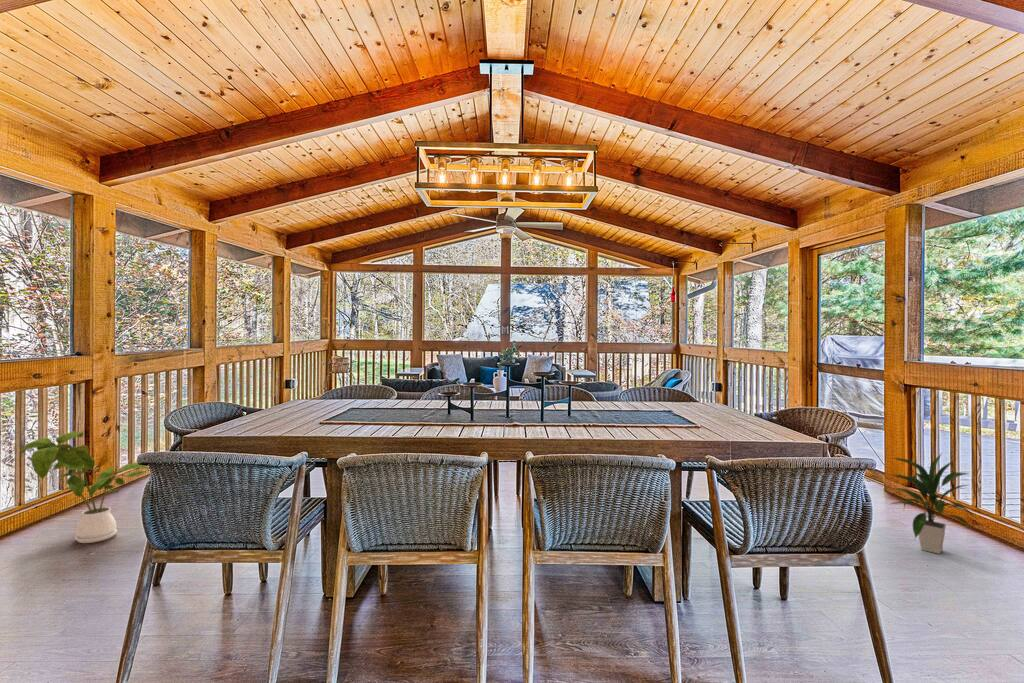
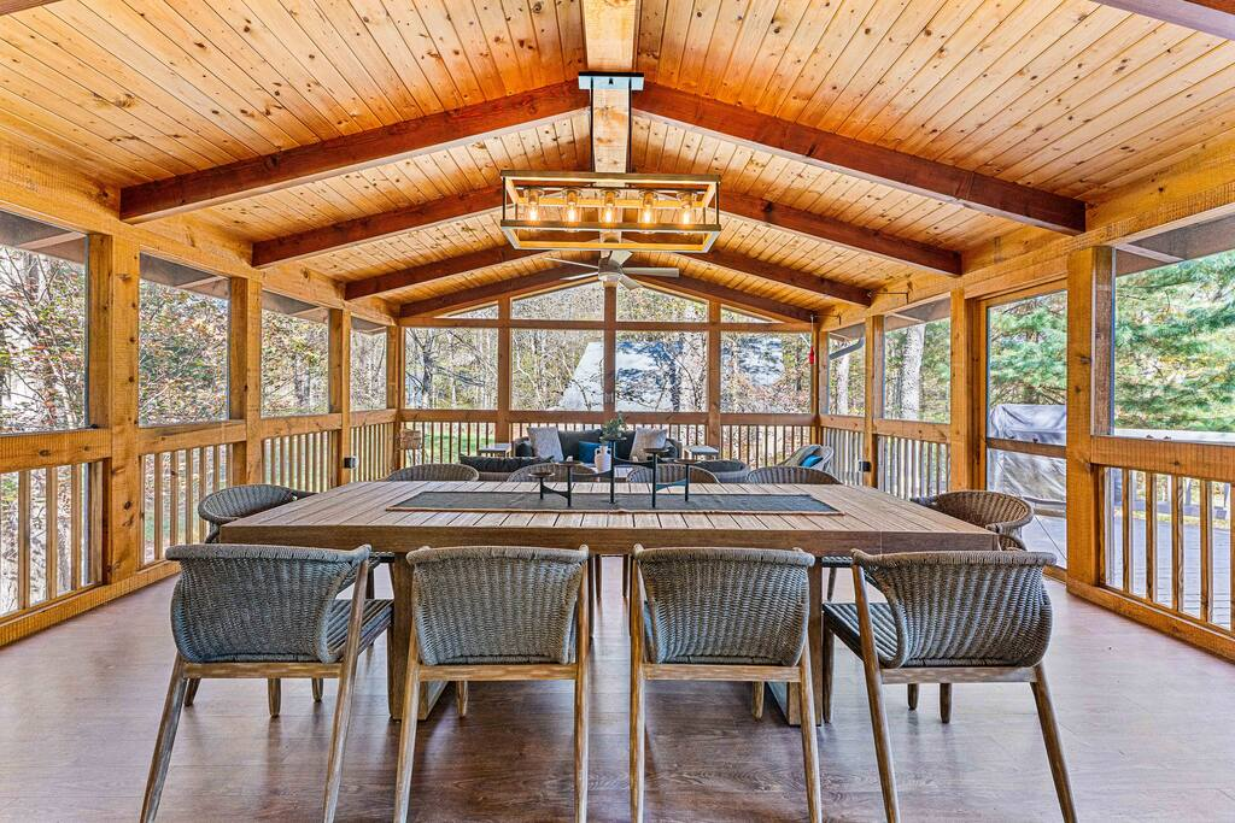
- house plant (81, 488)
- indoor plant (927, 500)
